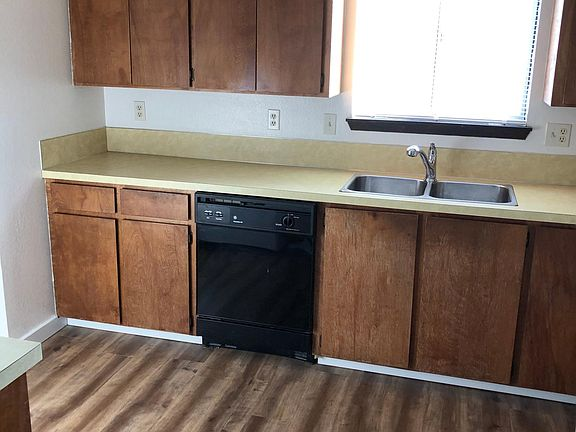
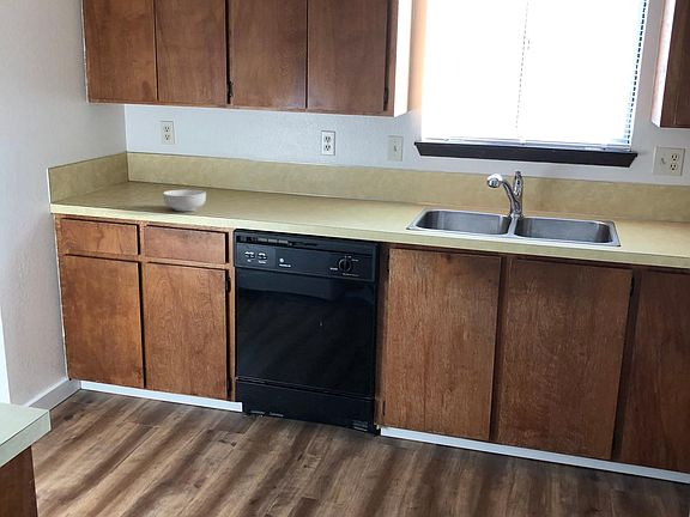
+ cereal bowl (184, 200)
